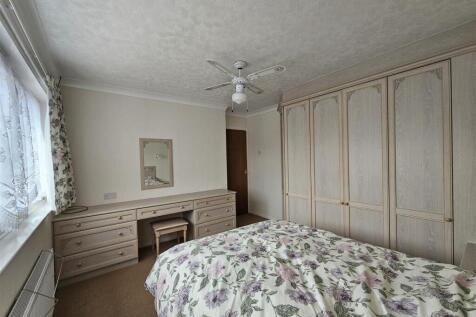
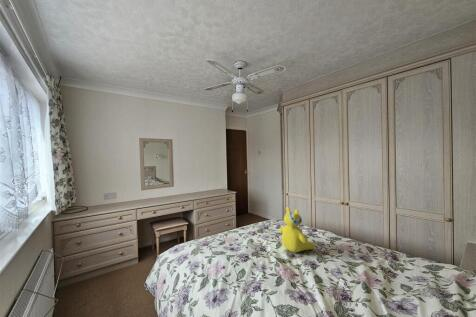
+ teddy bear (297, 228)
